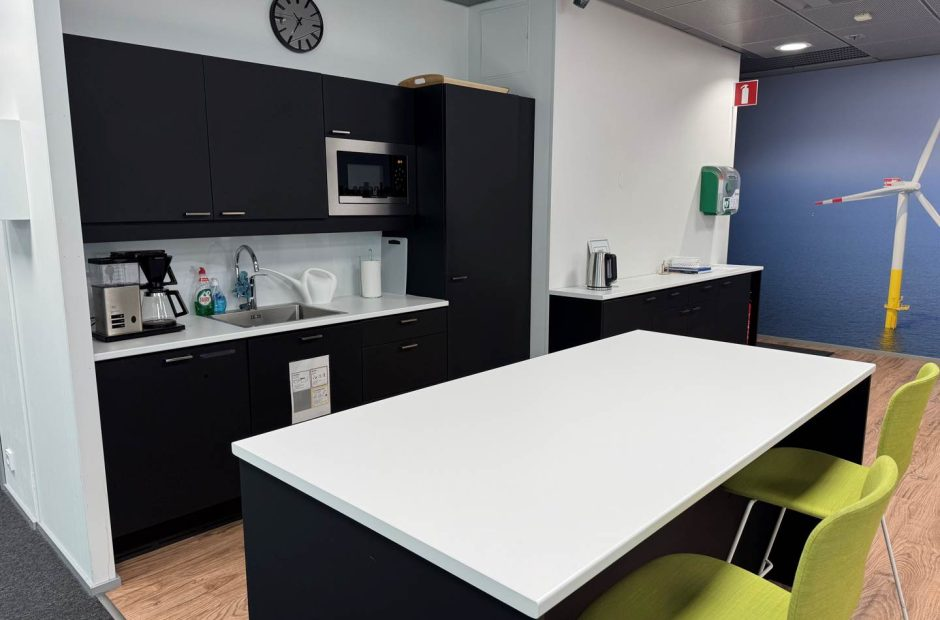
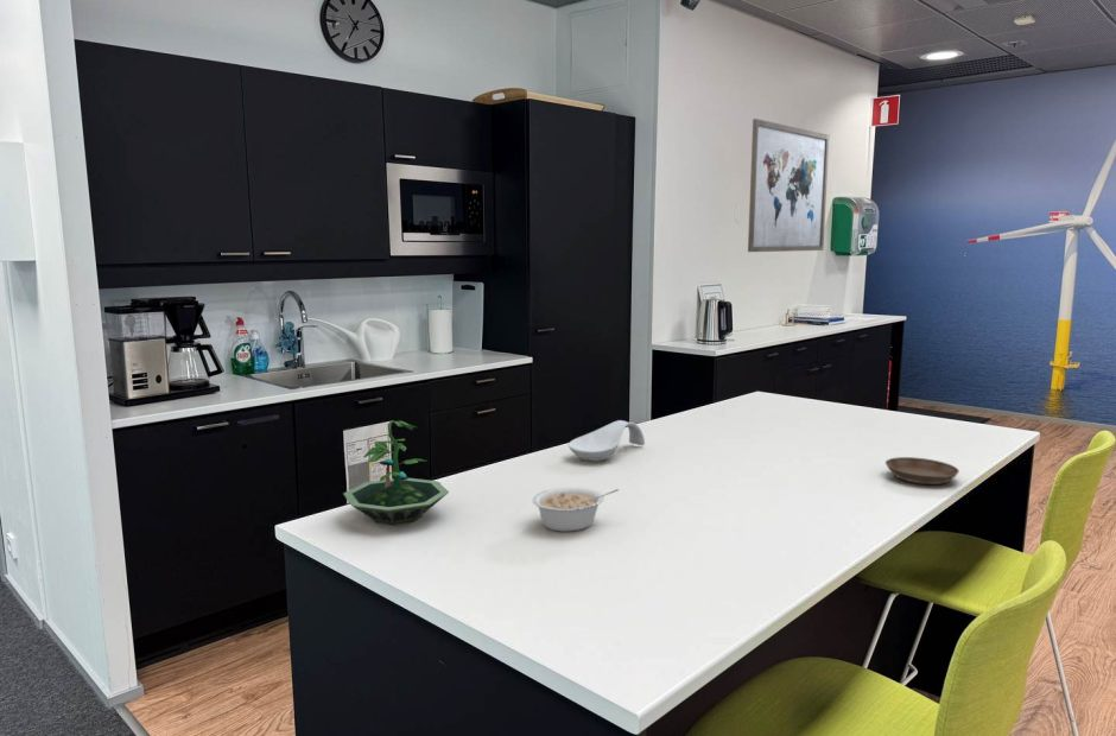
+ legume (570, 507)
+ wall art (791, 190)
+ terrarium (393, 438)
+ spoon rest (608, 439)
+ saucer (920, 471)
